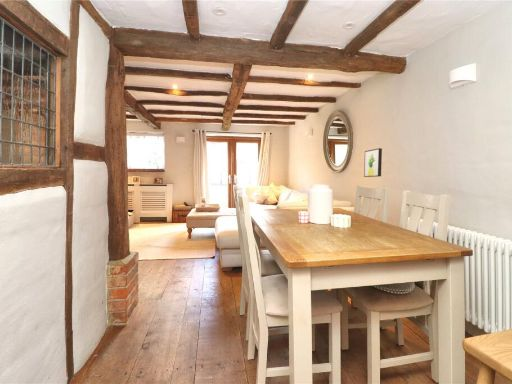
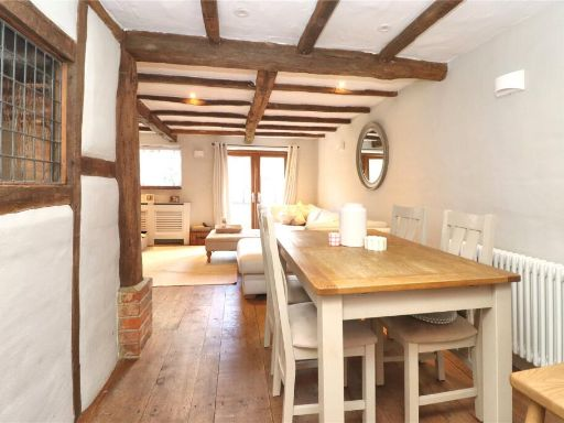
- wall art (372, 163)
